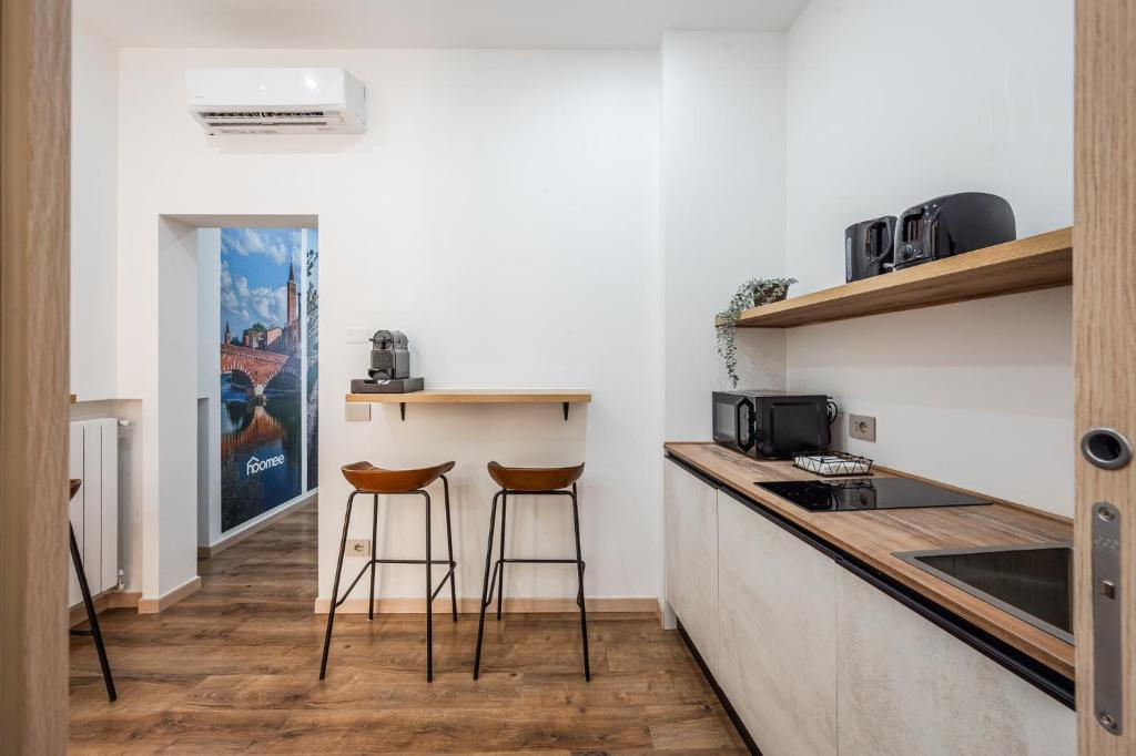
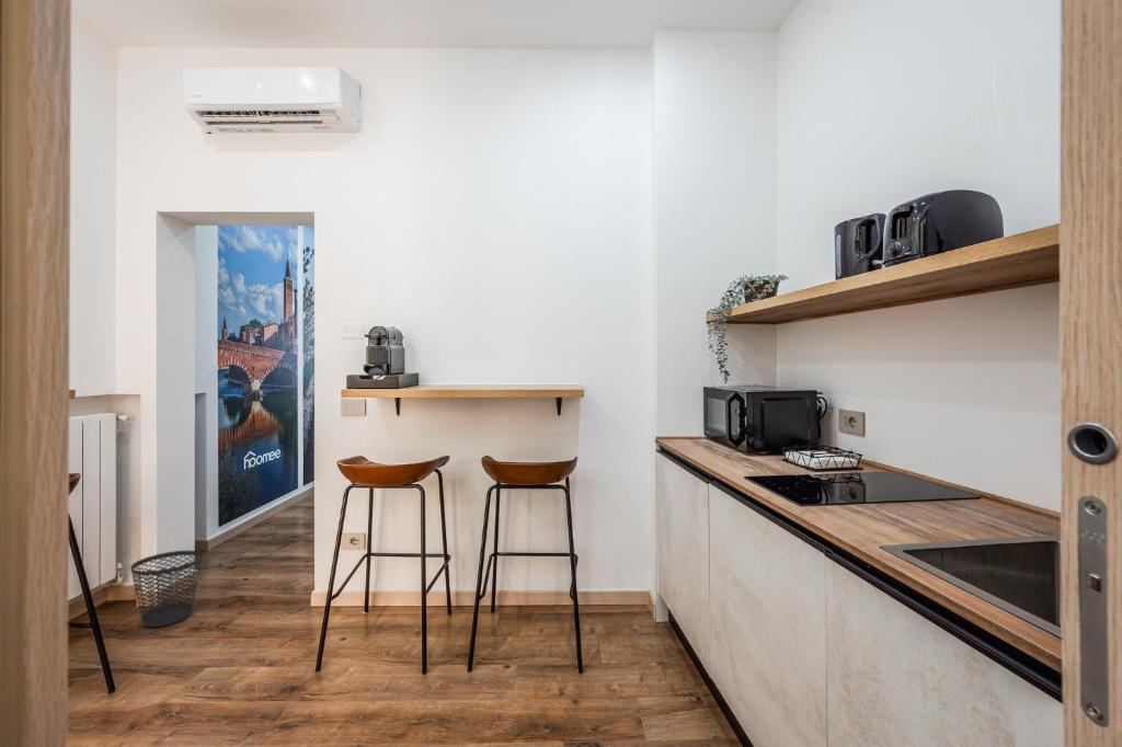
+ wastebasket (167, 588)
